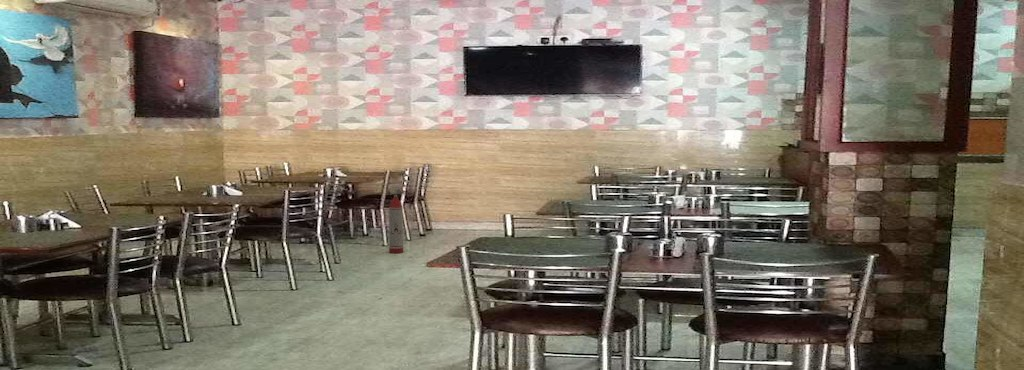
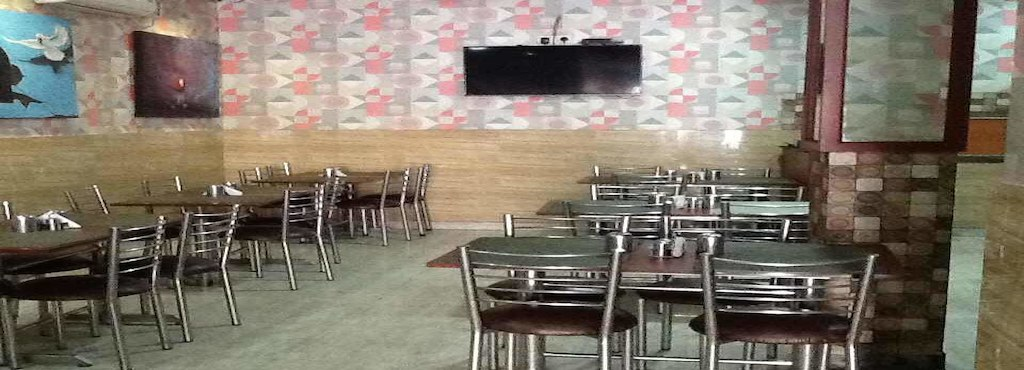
- fire extinguisher (396, 220)
